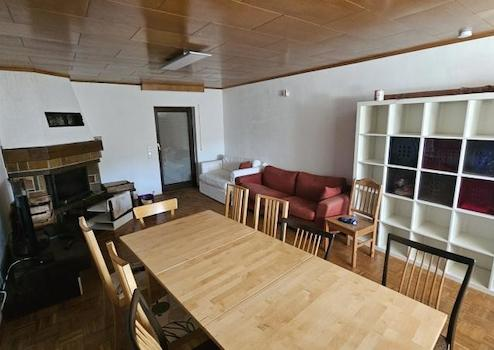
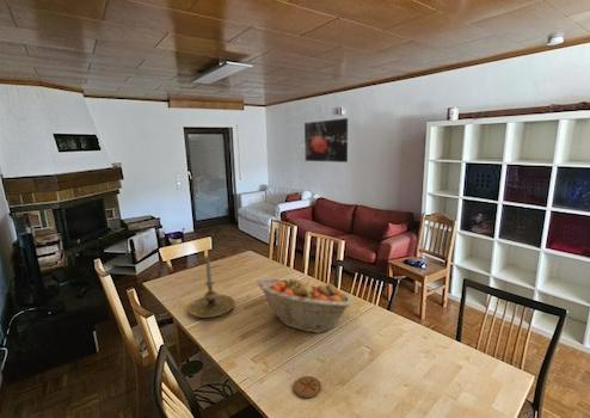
+ candle holder (209, 283)
+ coaster (307, 386)
+ wall art (324, 141)
+ fruit basket (303, 297)
